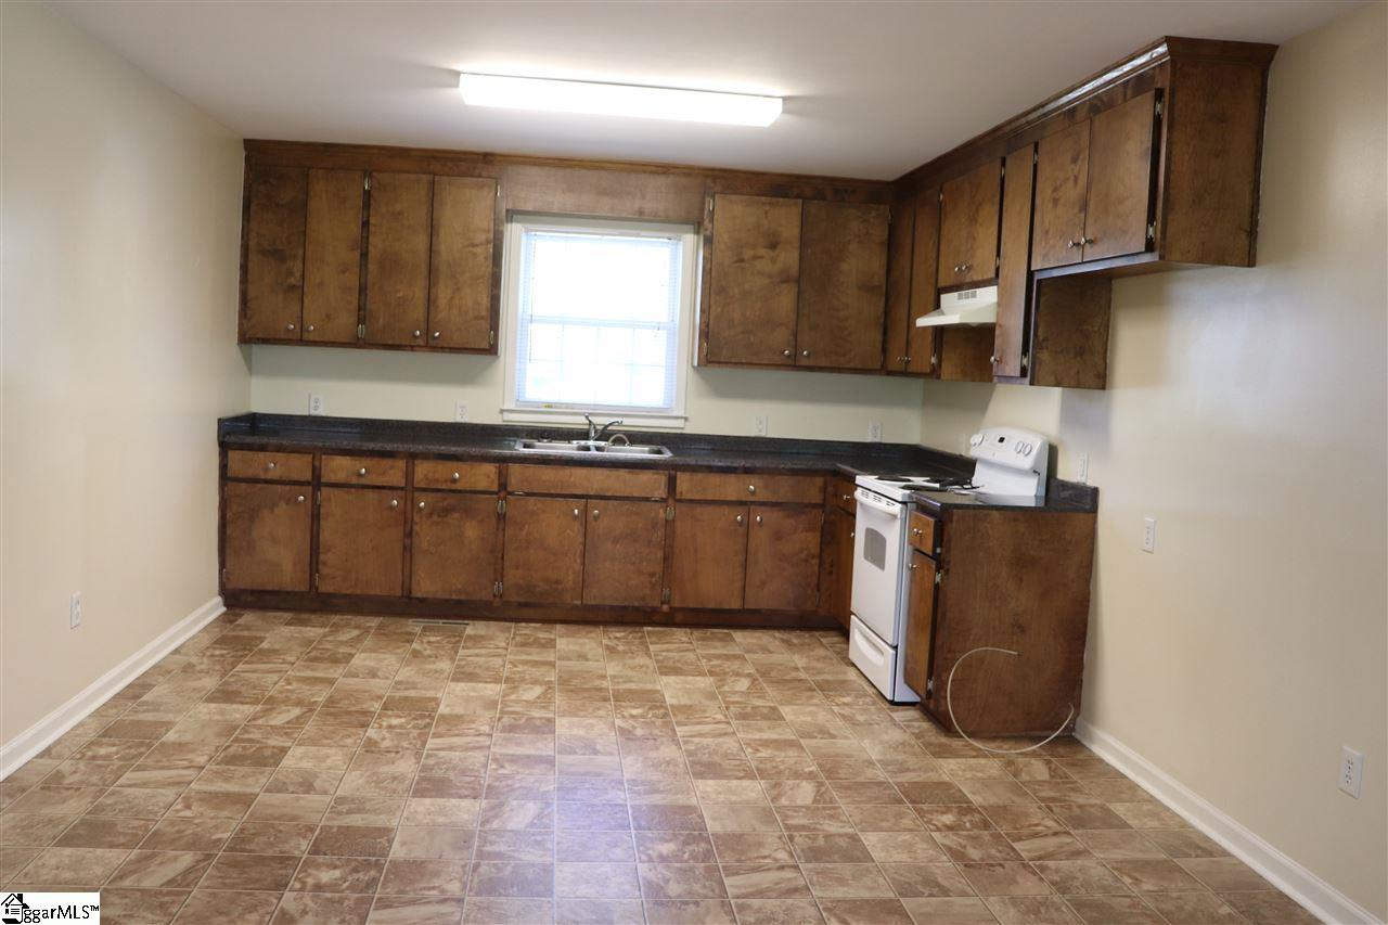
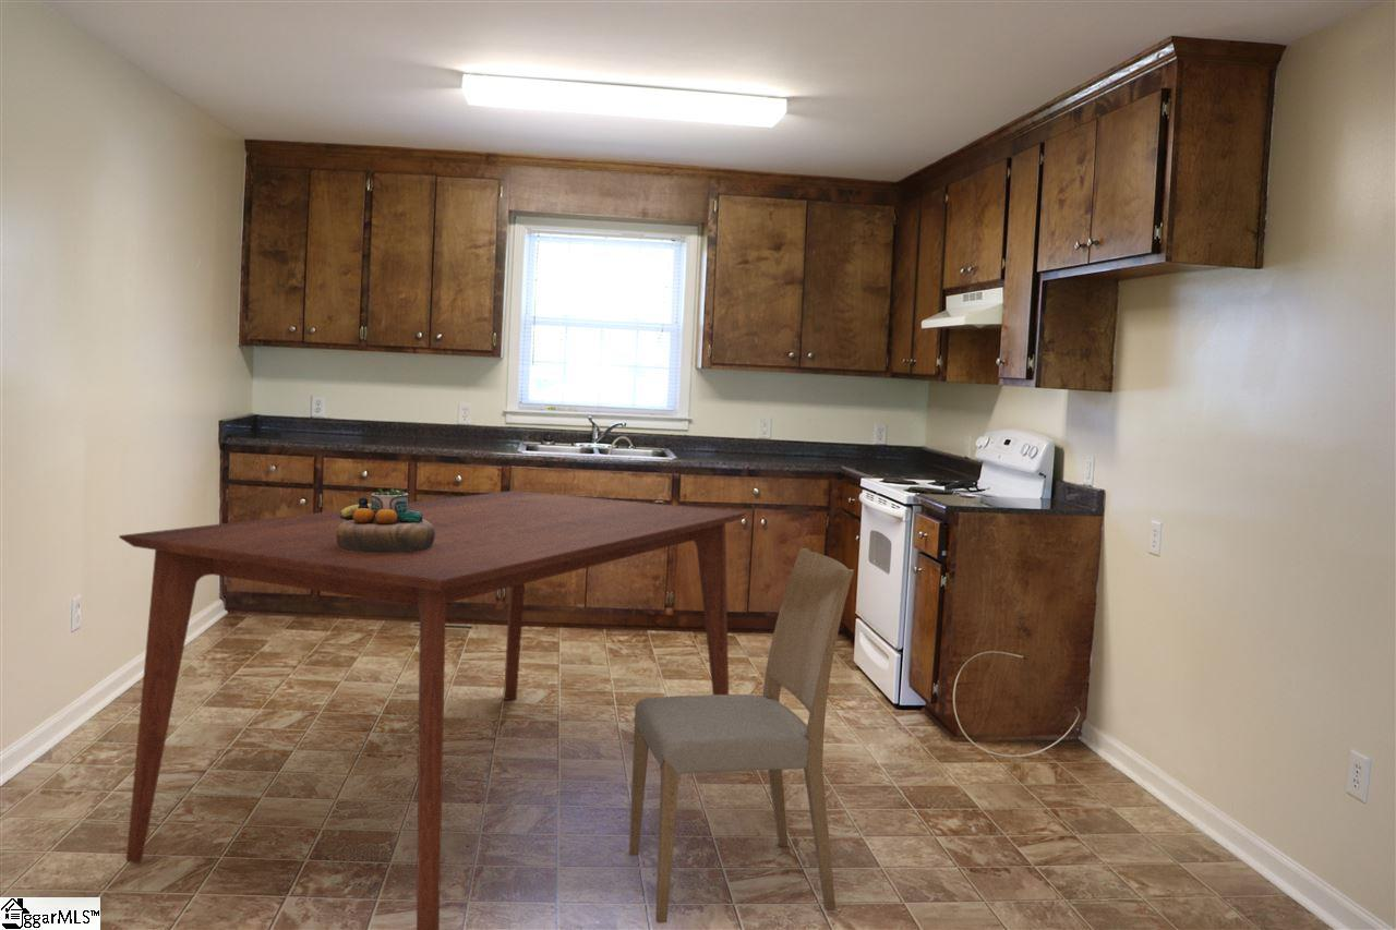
+ dining table (506, 656)
+ decorative bowl (386, 516)
+ dining chair (734, 721)
